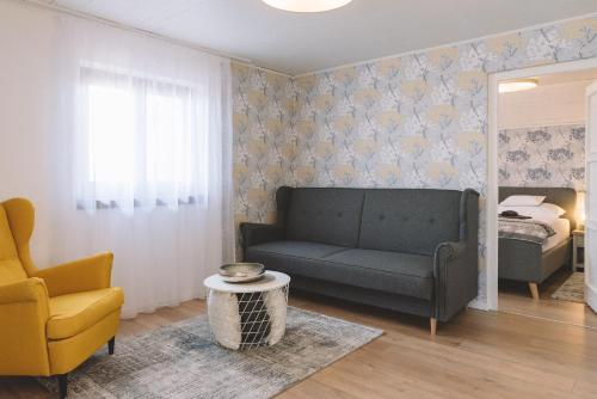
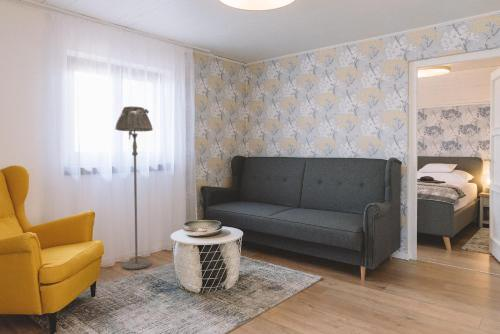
+ floor lamp (135, 186)
